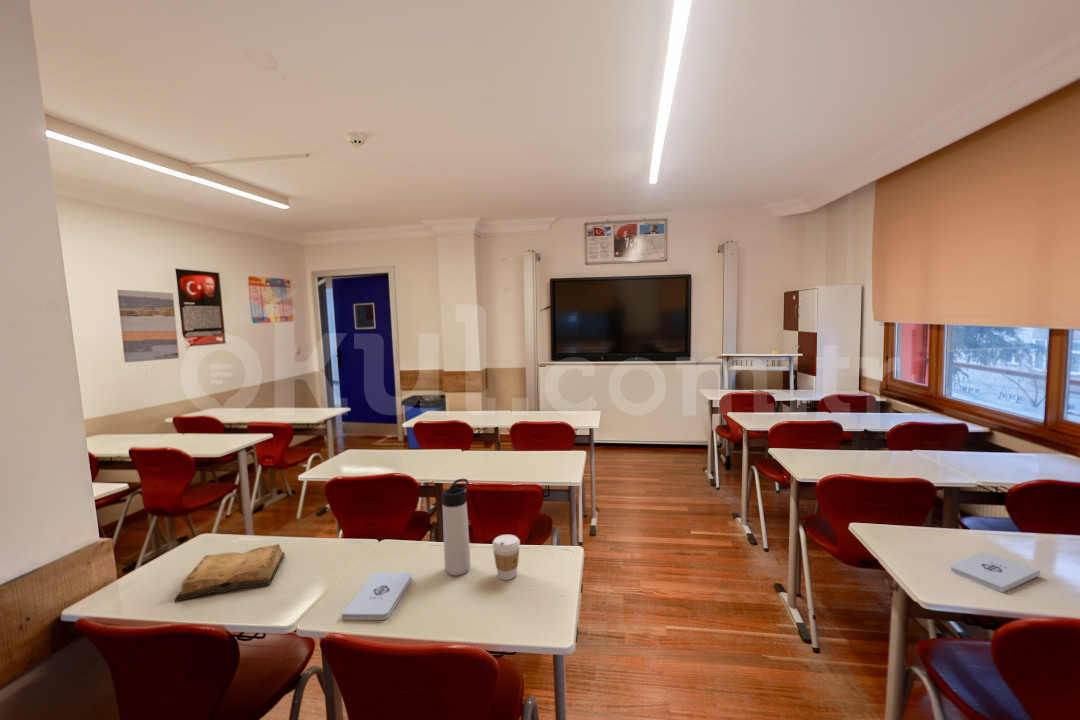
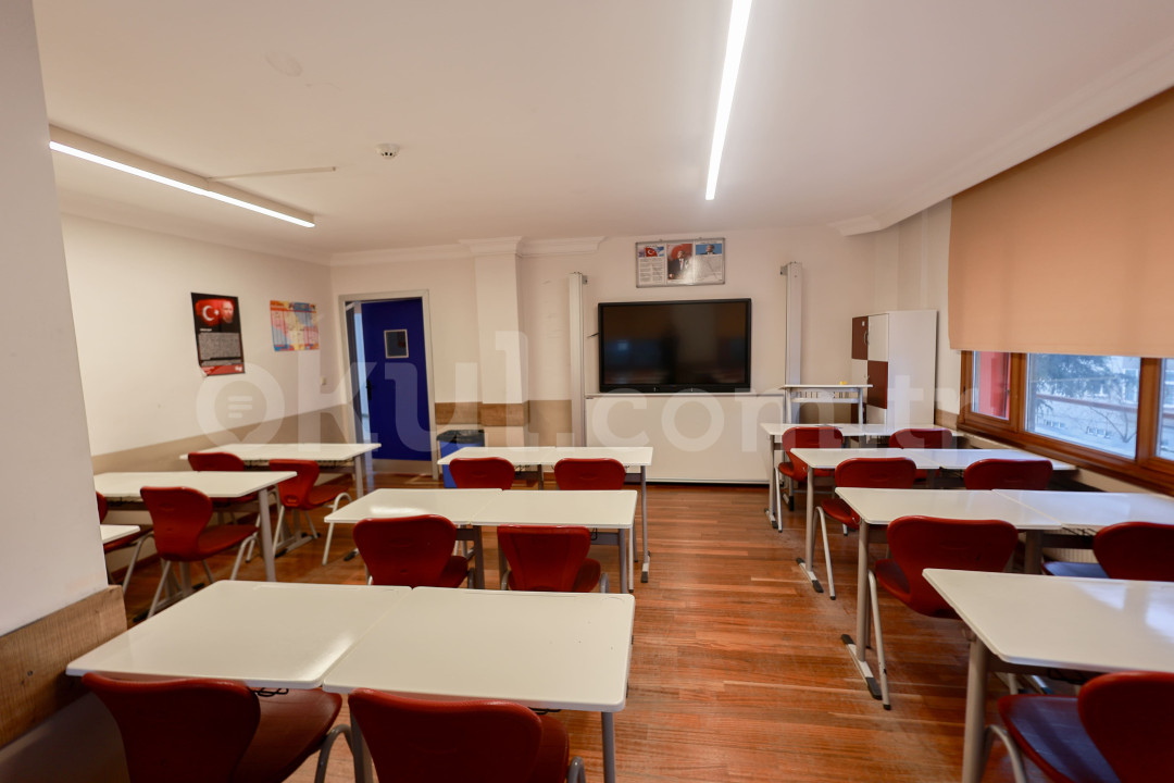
- notepad (380, 594)
- coffee cup (506, 556)
- wall art (149, 326)
- thermos bottle (458, 525)
- notepad (993, 570)
- diary (234, 568)
